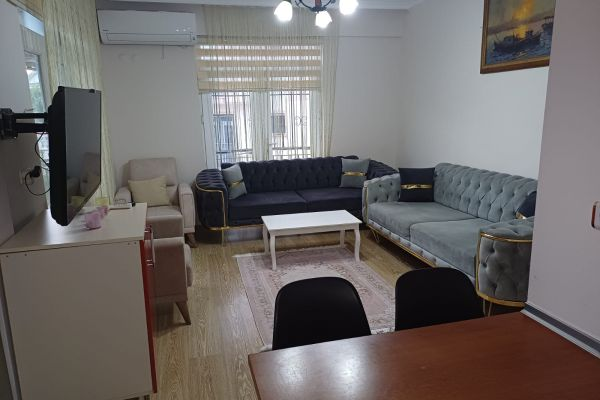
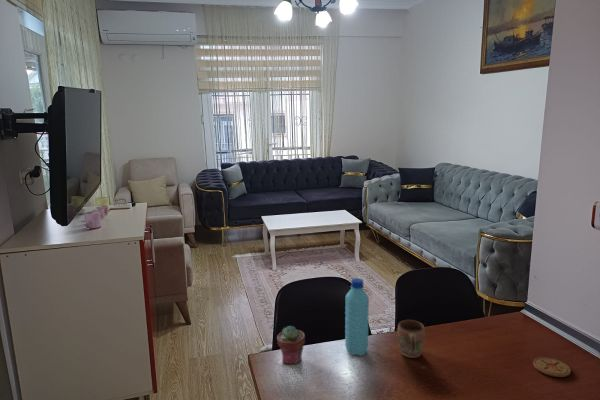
+ coaster (551, 366)
+ mug (410, 339)
+ water bottle (356, 316)
+ potted succulent (291, 342)
